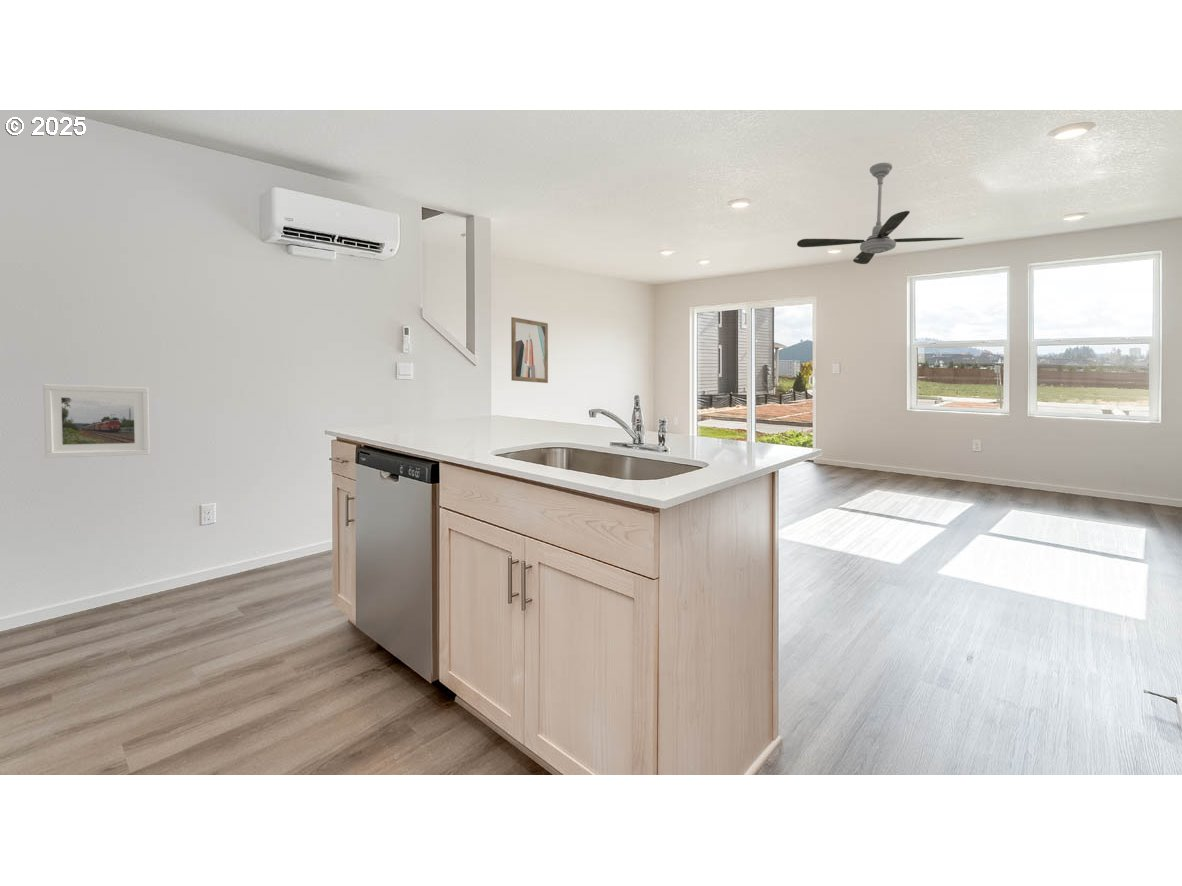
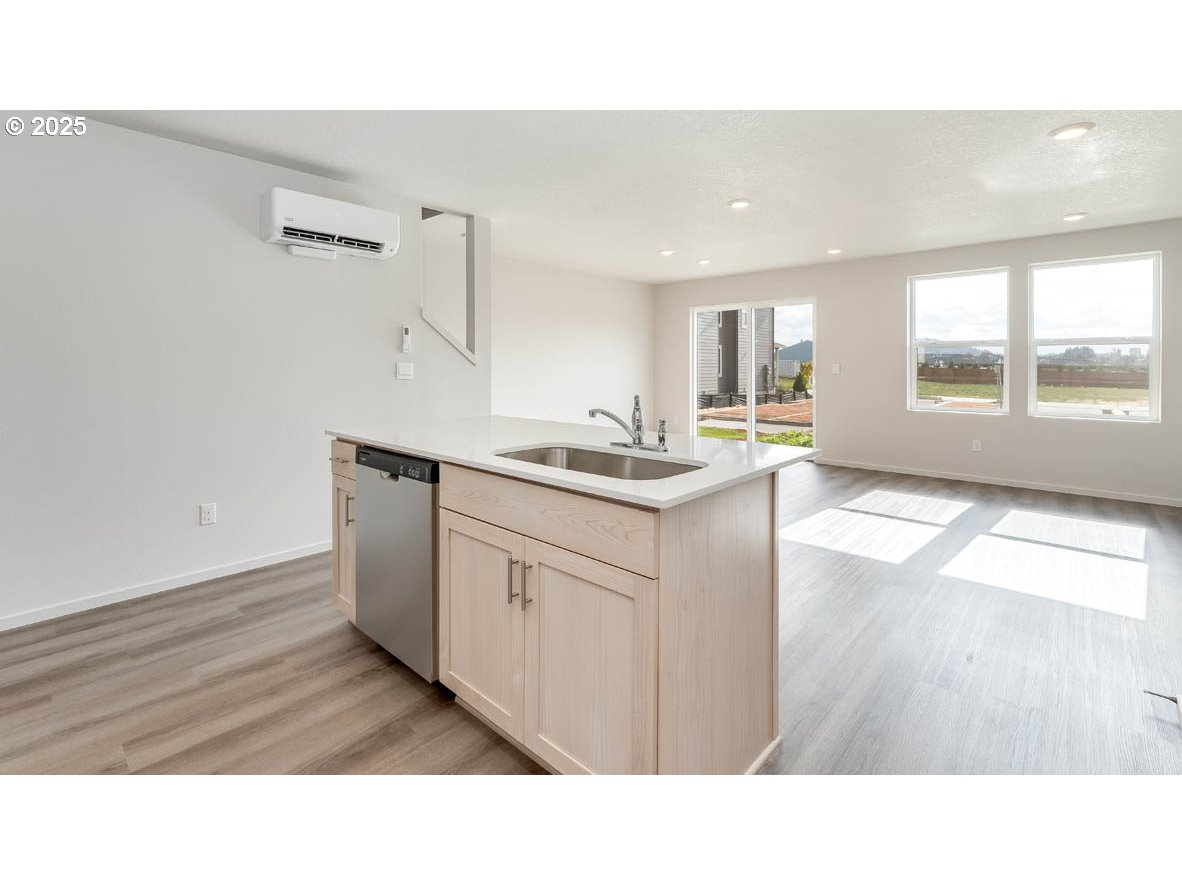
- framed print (99, 421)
- ceiling fan (878, 208)
- wall art (530, 351)
